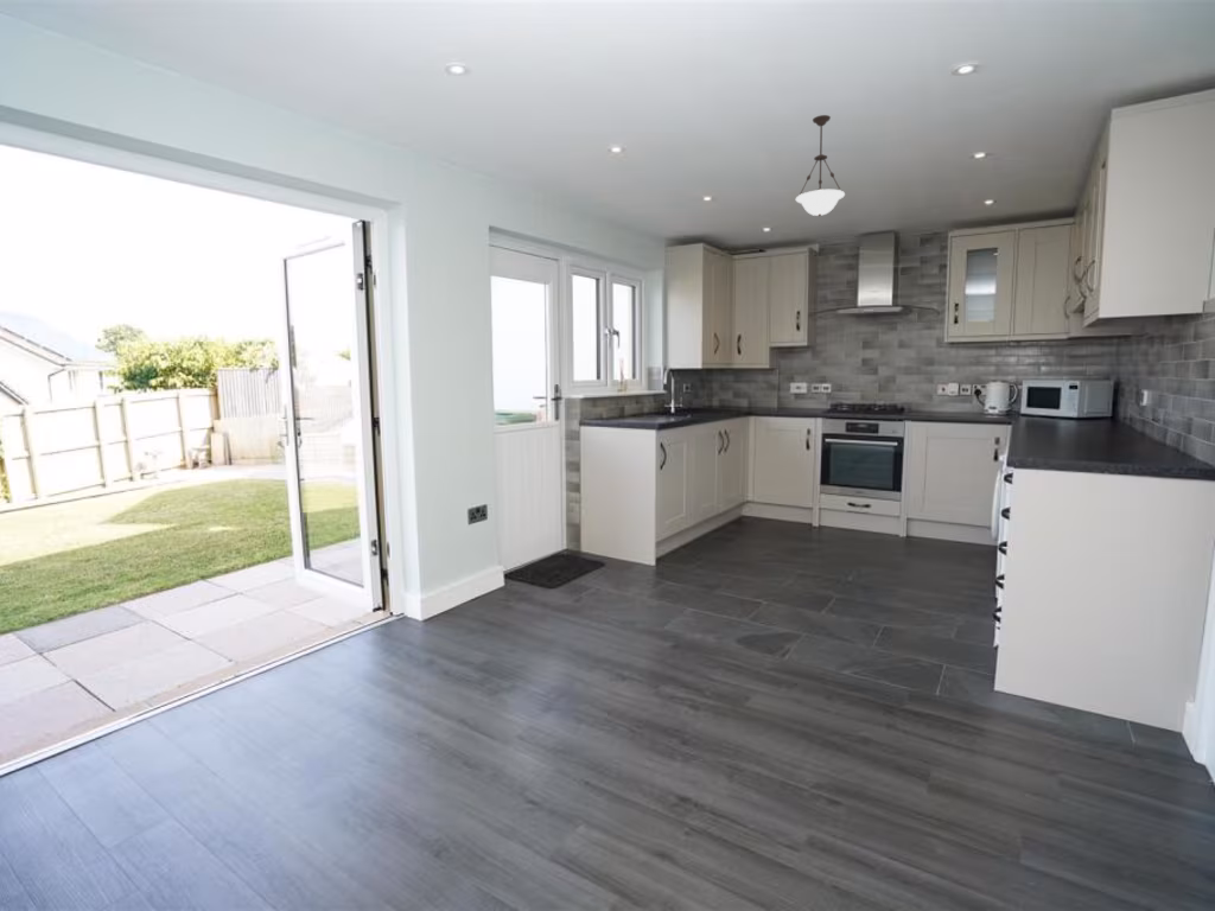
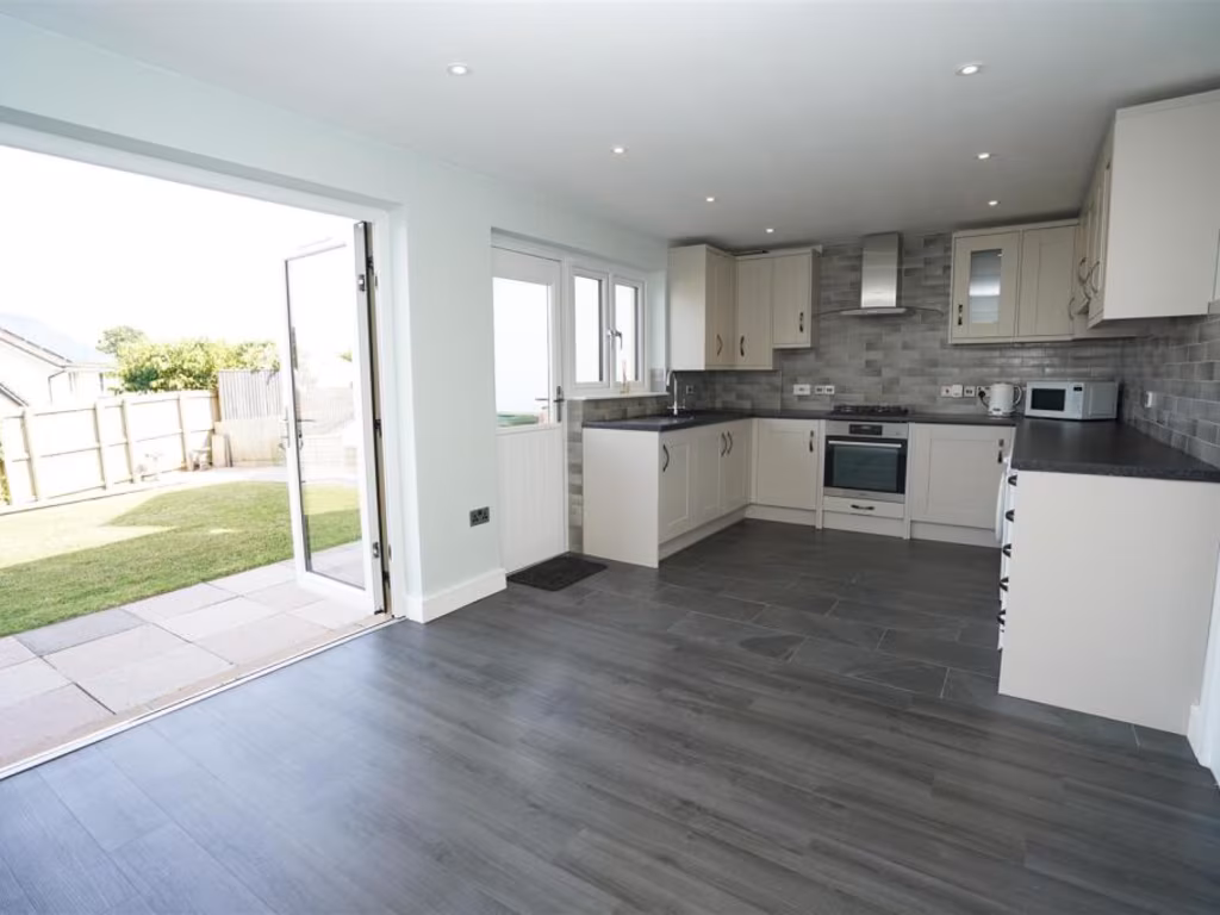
- pendant light (820, 167)
